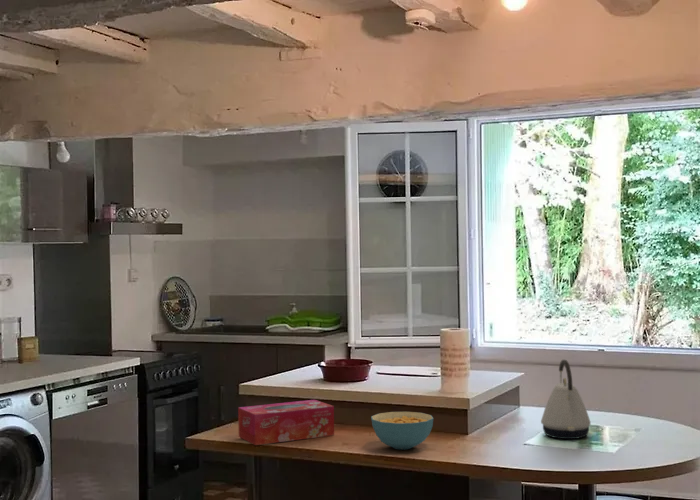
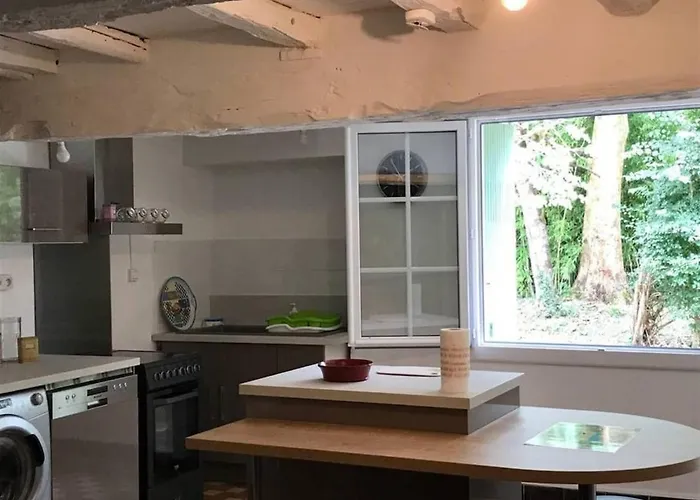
- cereal bowl (402, 432)
- kettle (564, 397)
- tissue box (286, 421)
